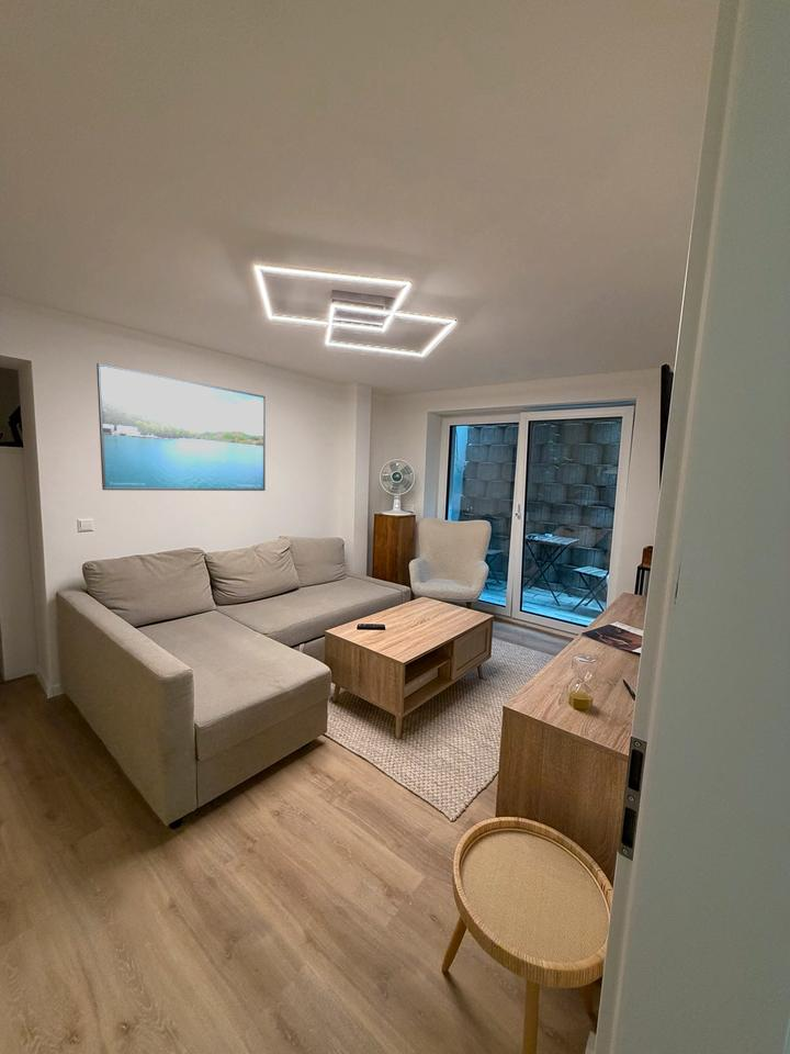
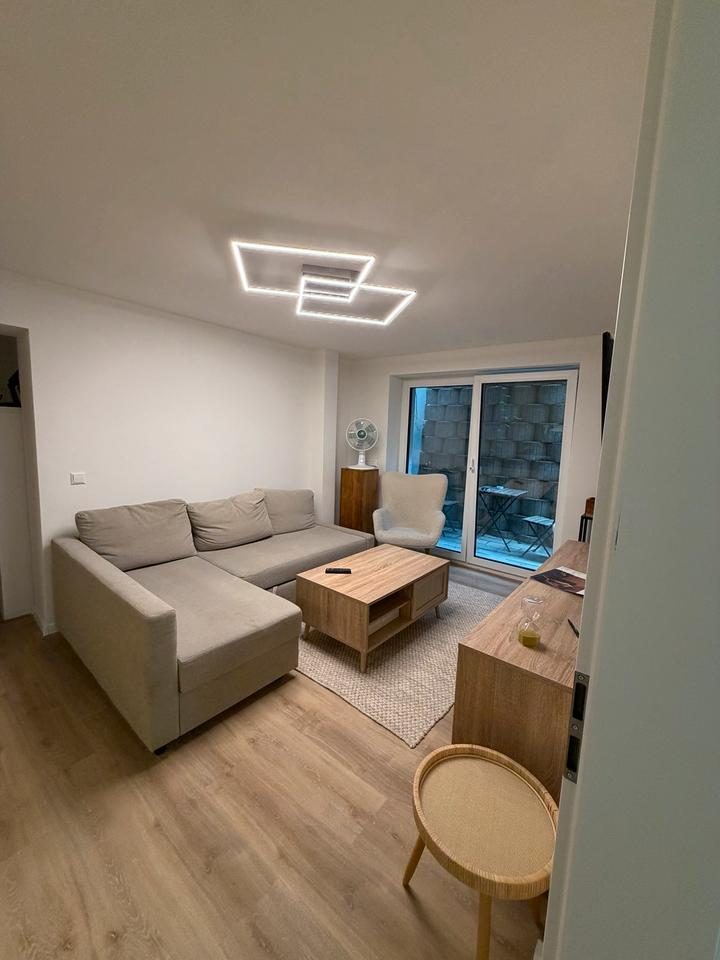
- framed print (194, 437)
